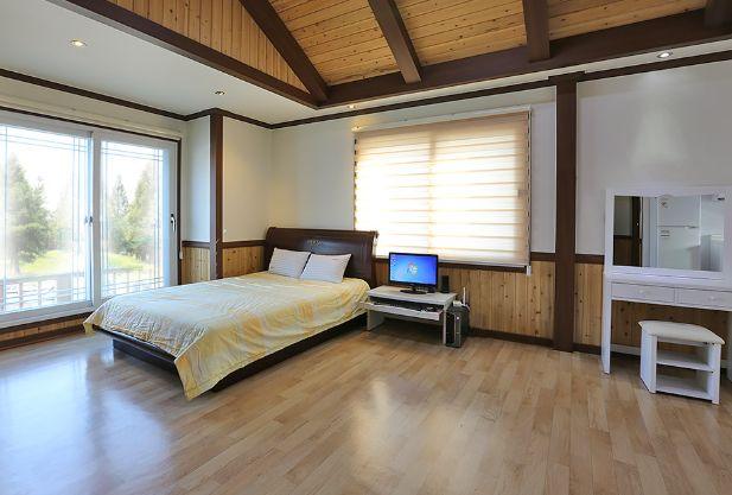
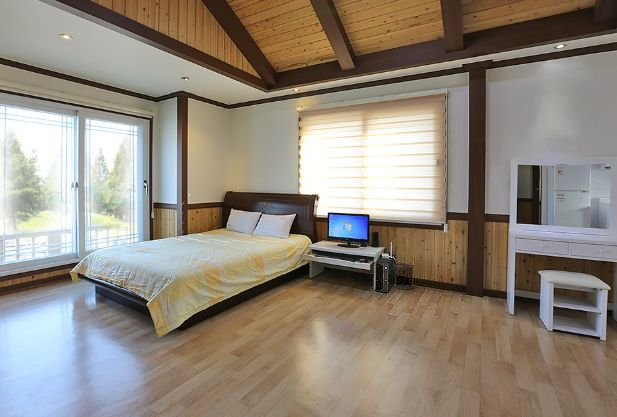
+ waste bin (403, 276)
